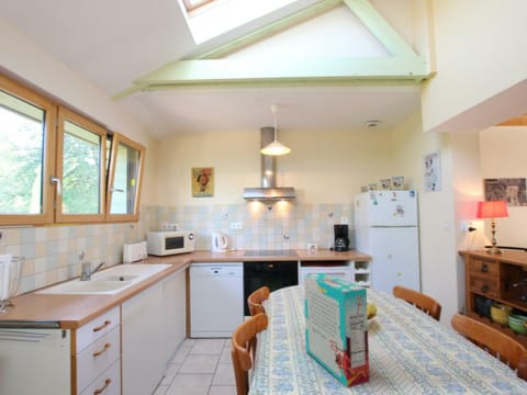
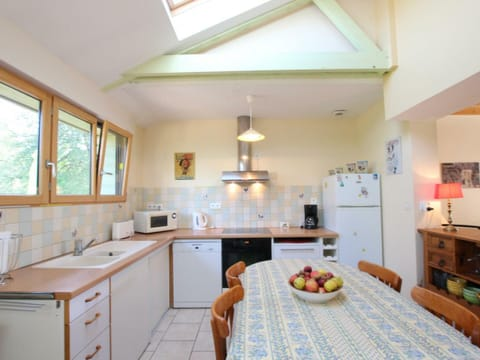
- cereal box (333, 321)
